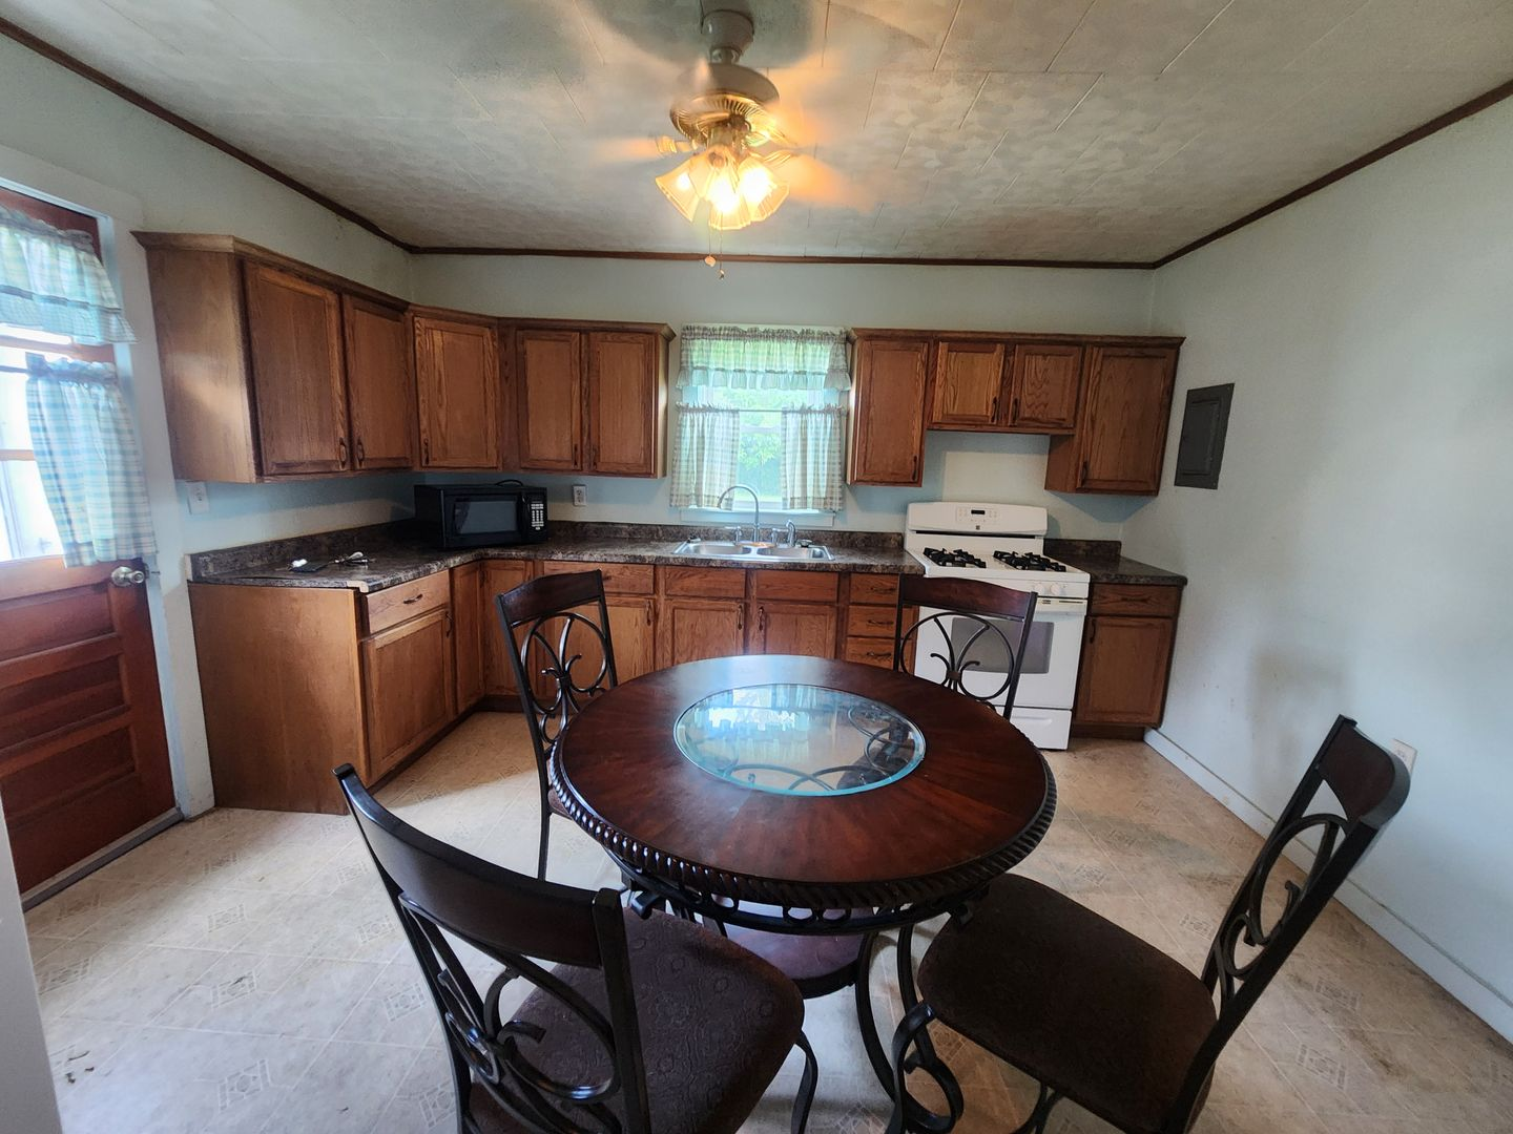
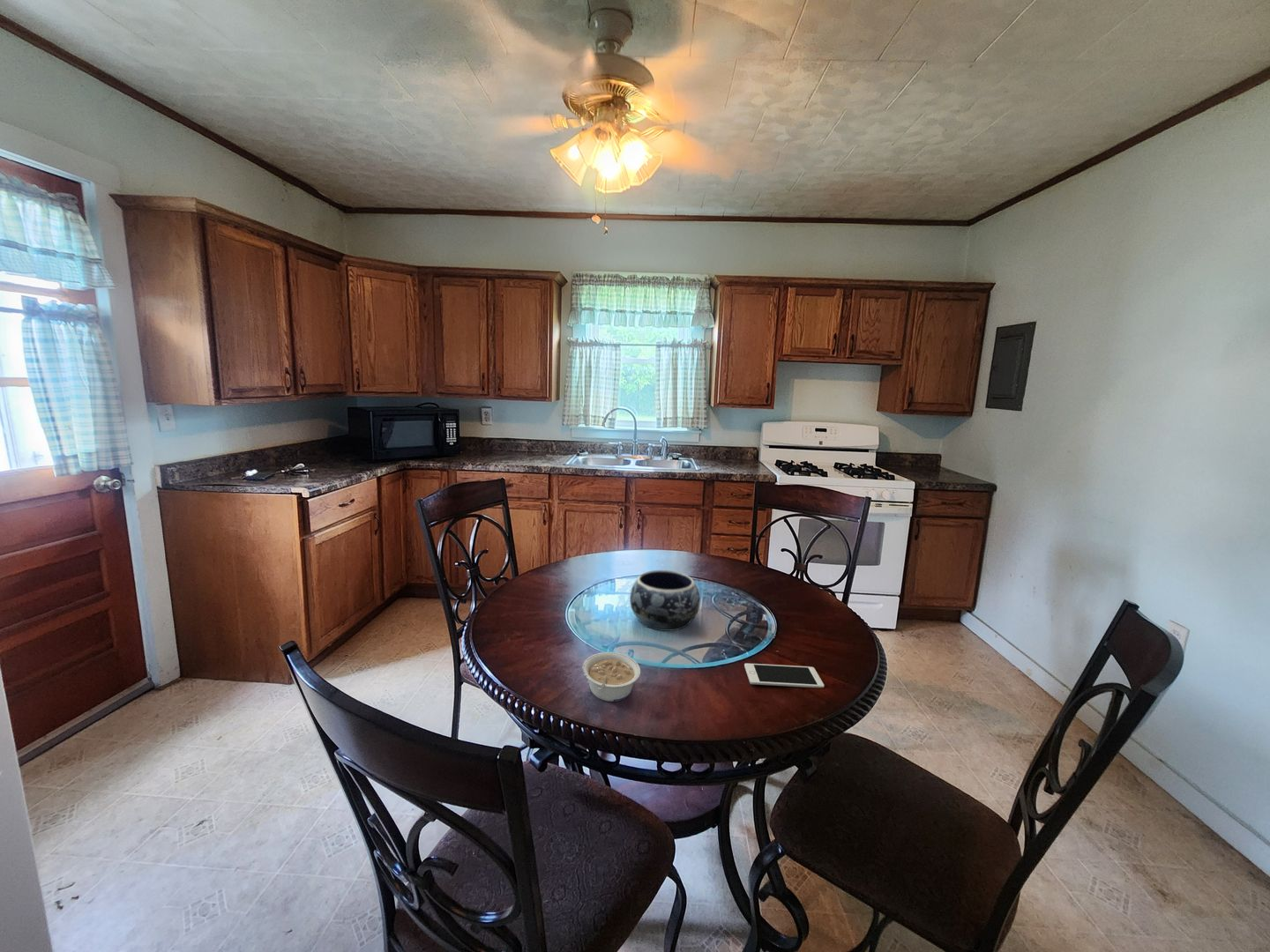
+ decorative bowl (664, 599)
+ cell phone (782, 675)
+ legume (611, 678)
